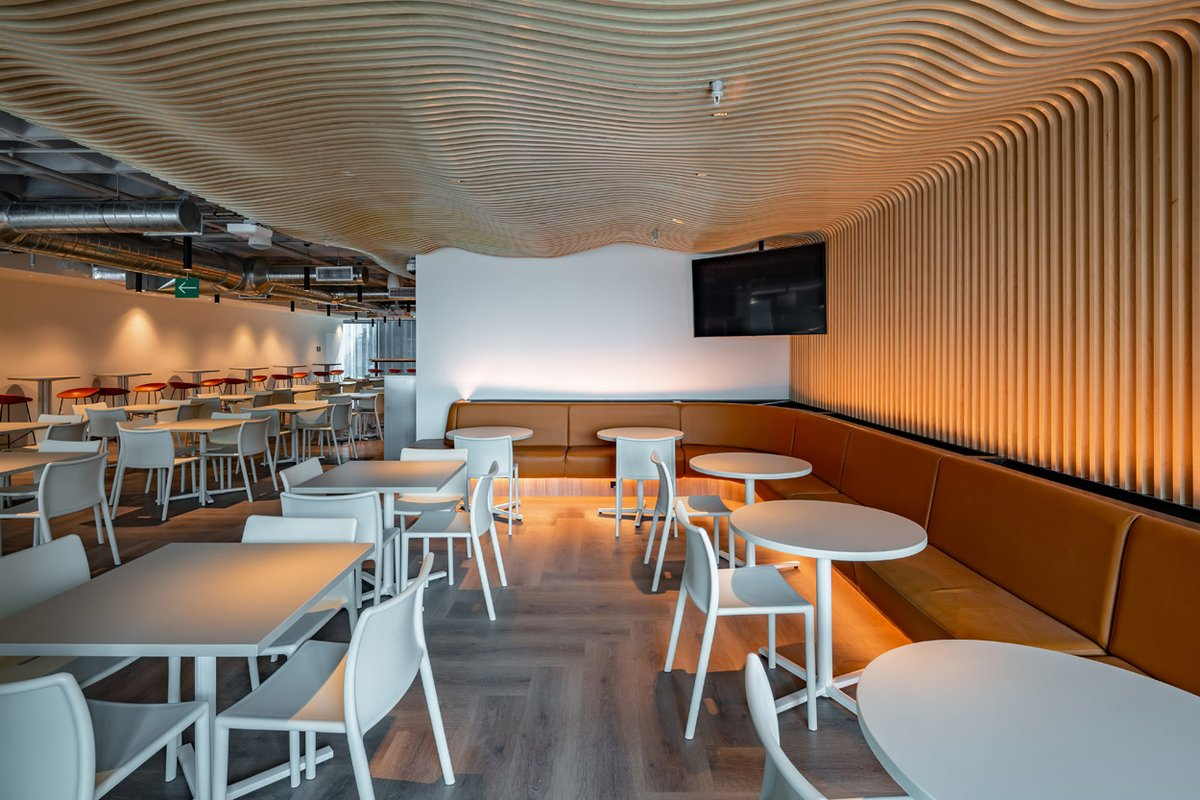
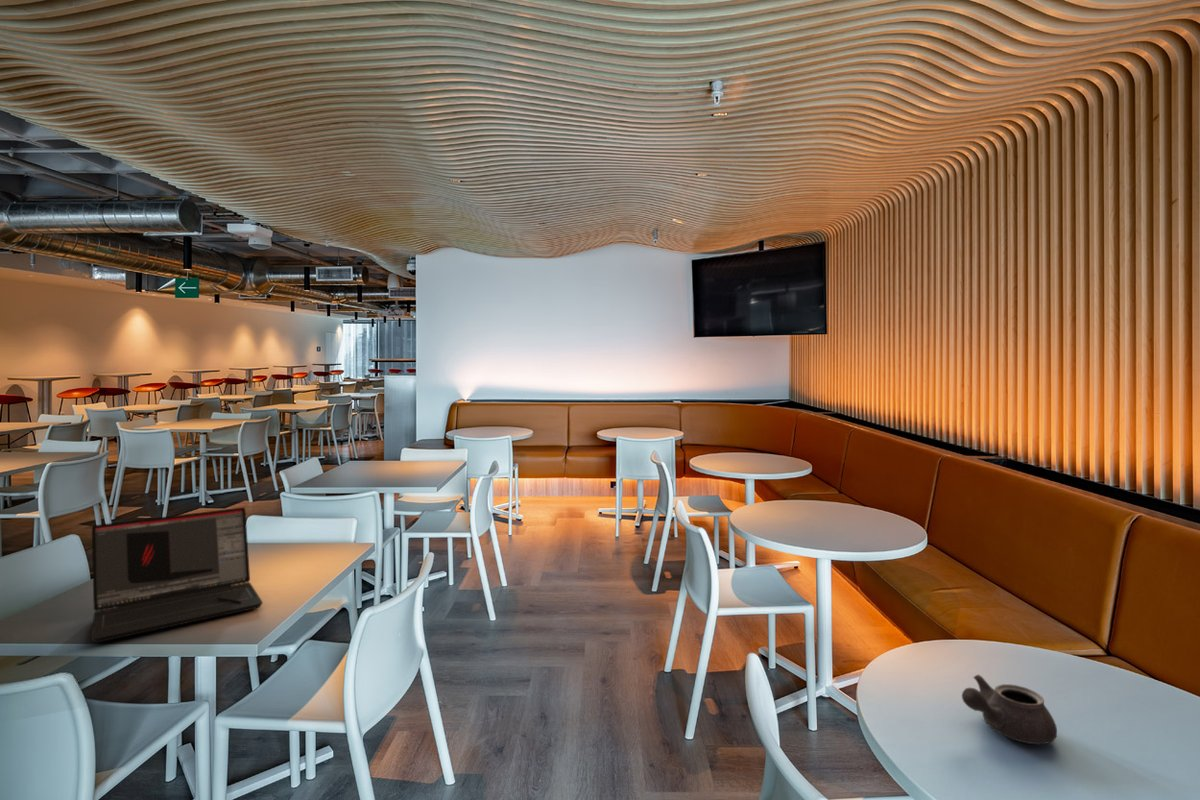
+ teapot (1000, 706)
+ laptop (178, 567)
